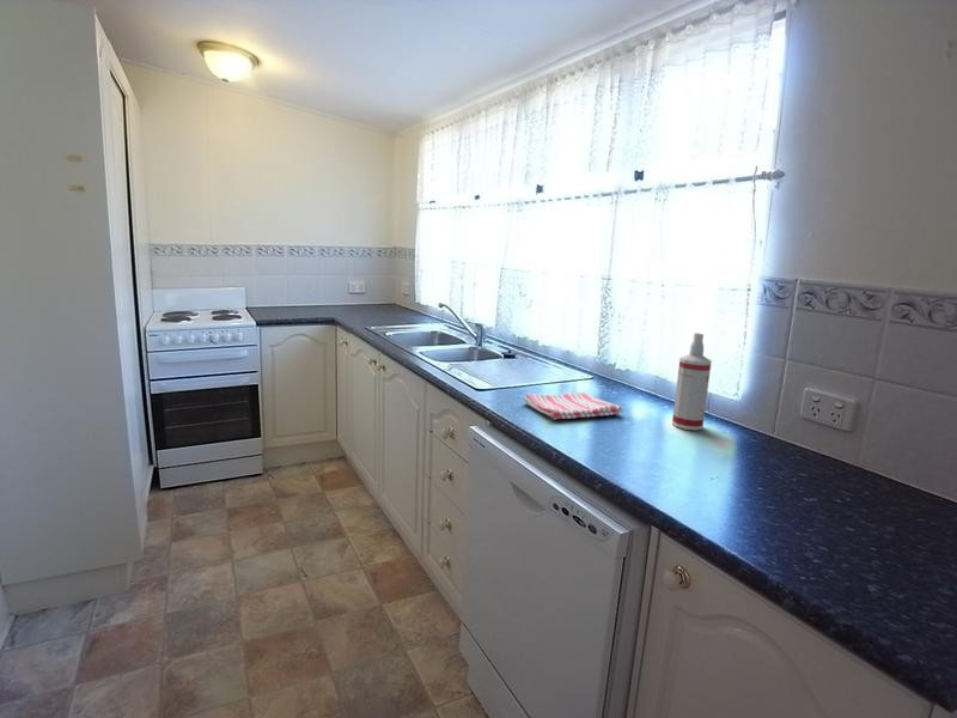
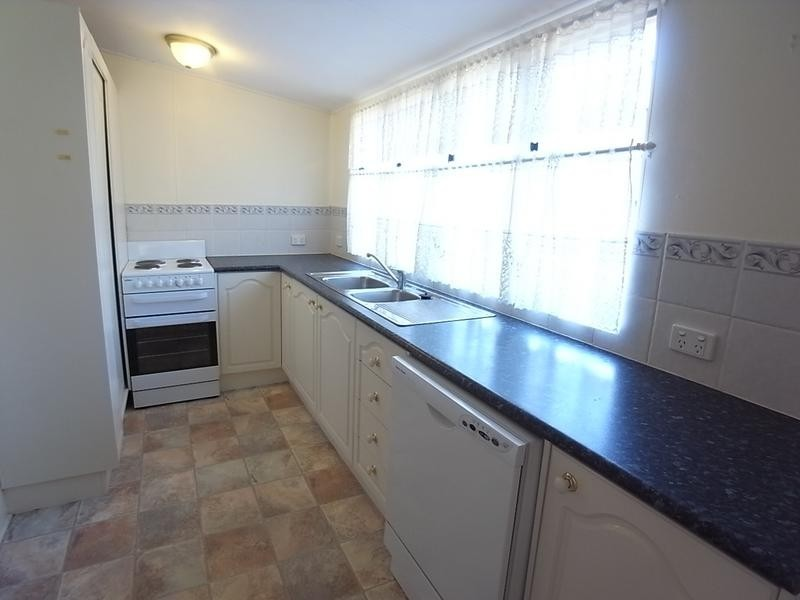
- spray bottle (693, 379)
- dish towel (572, 403)
